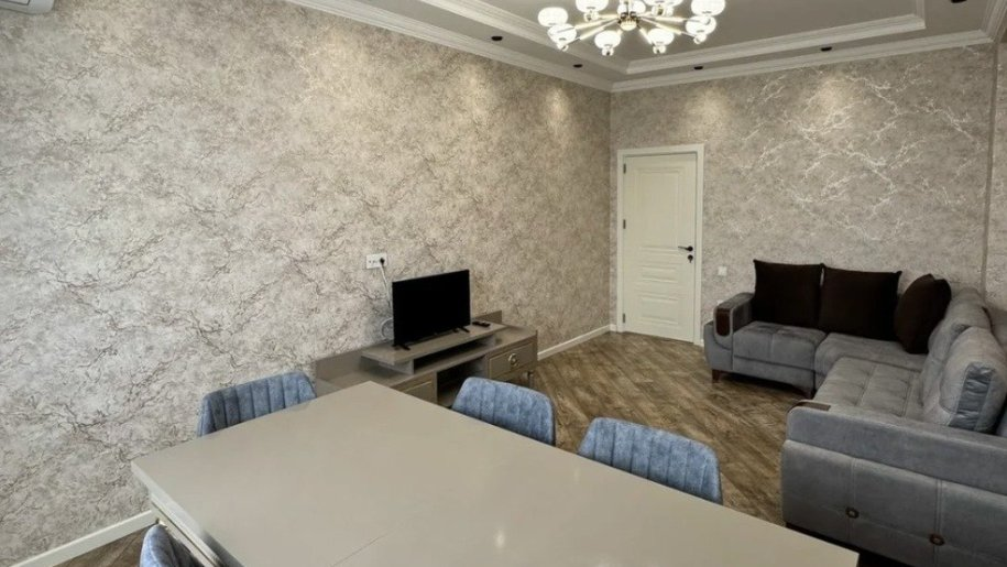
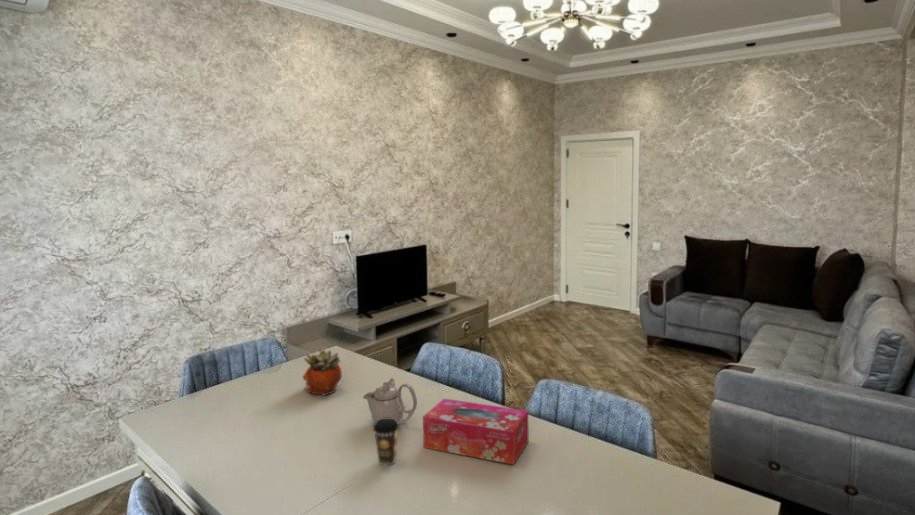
+ coffee cup (386, 441)
+ succulent planter (320, 370)
+ tissue box (476, 429)
+ teapot (389, 402)
